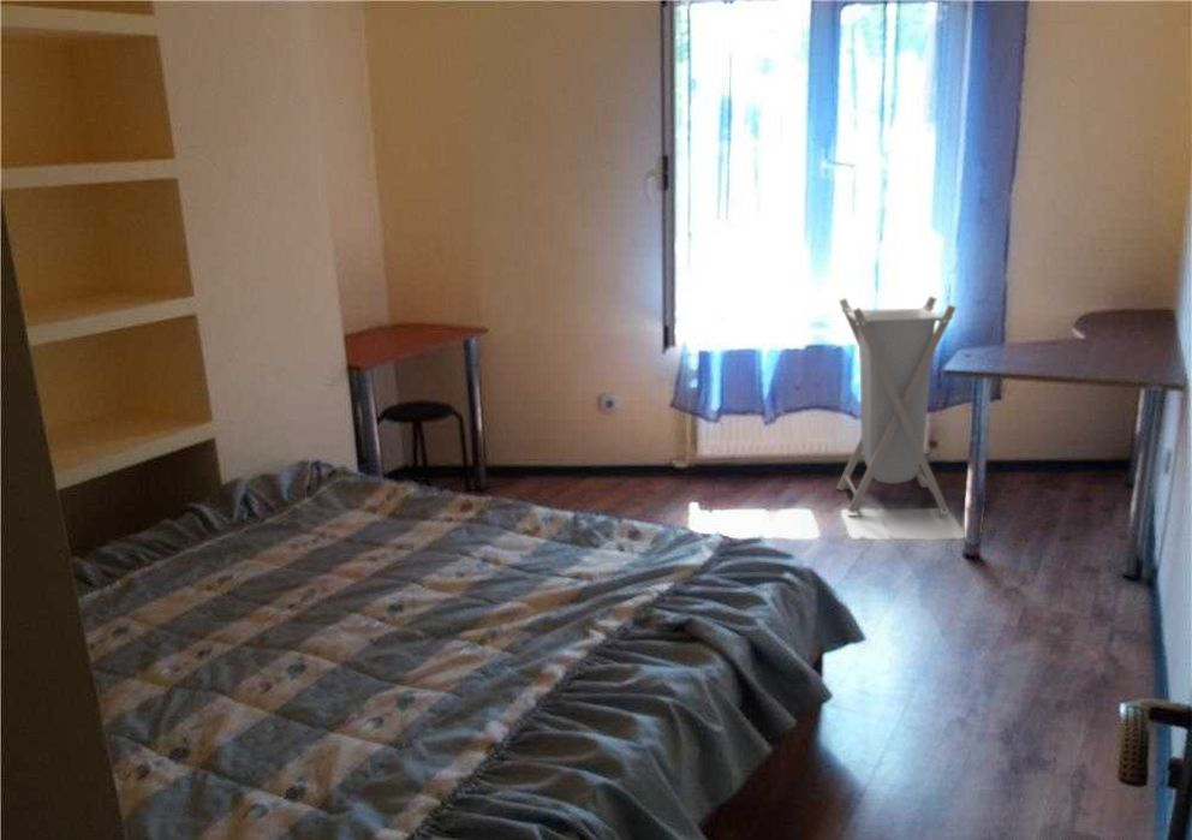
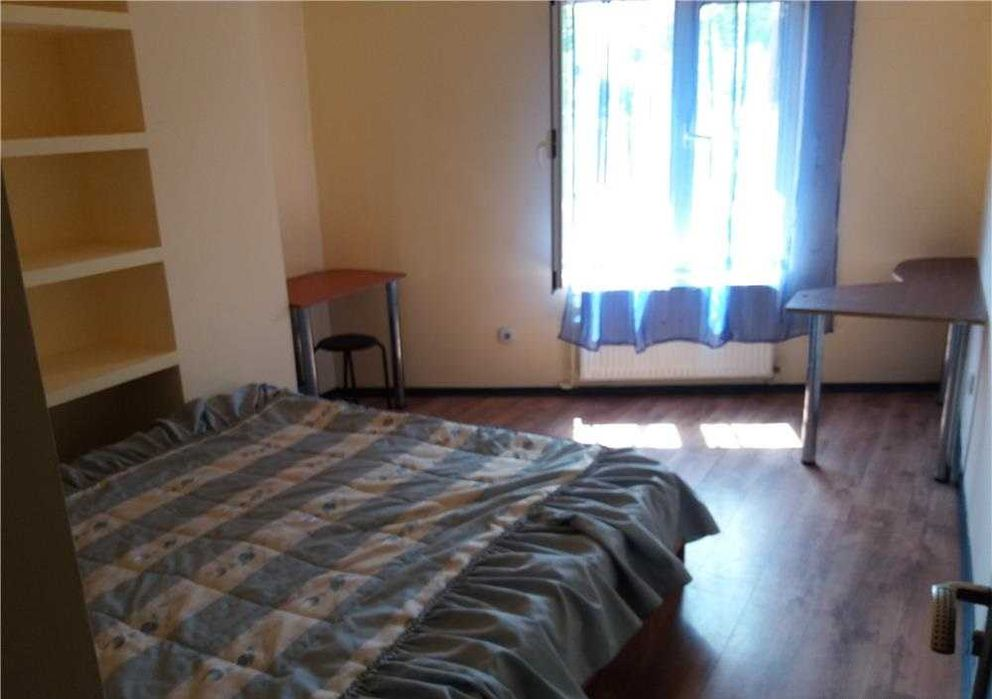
- laundry hamper (892, 403)
